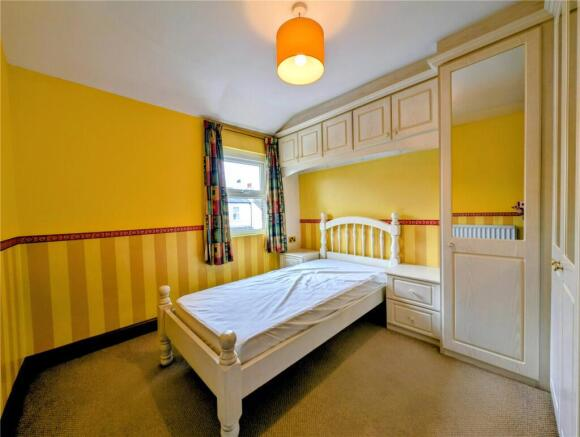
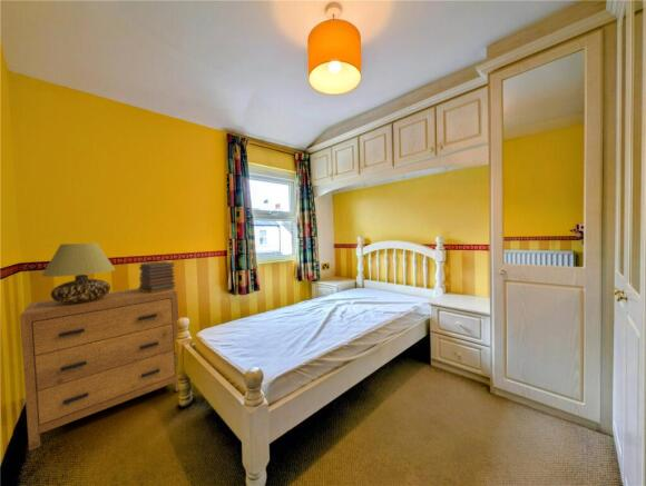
+ book stack (157, 276)
+ dresser (111, 349)
+ table lamp (80, 271)
